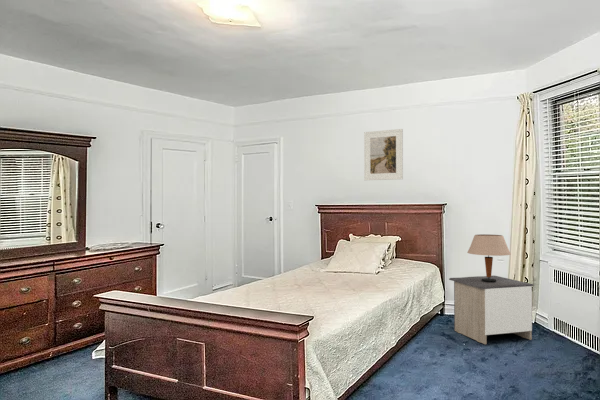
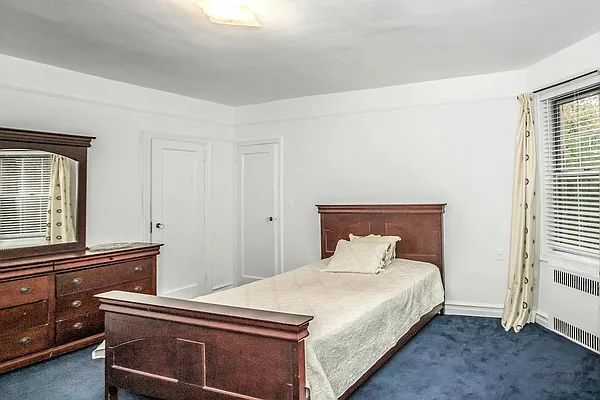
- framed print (383, 155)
- table lamp (488, 258)
- nightstand (489, 307)
